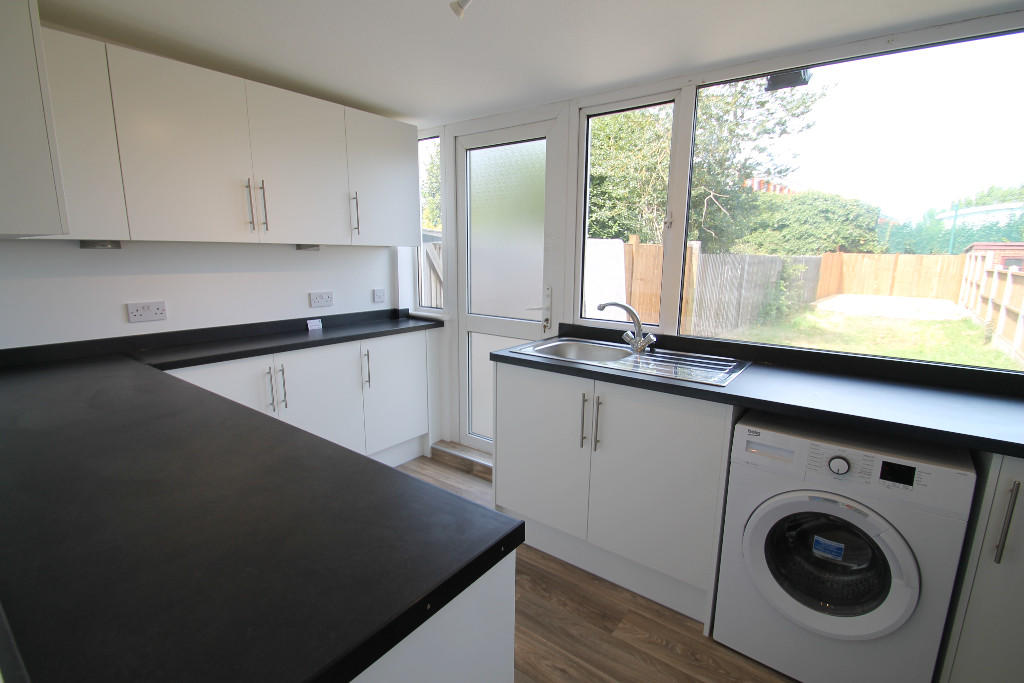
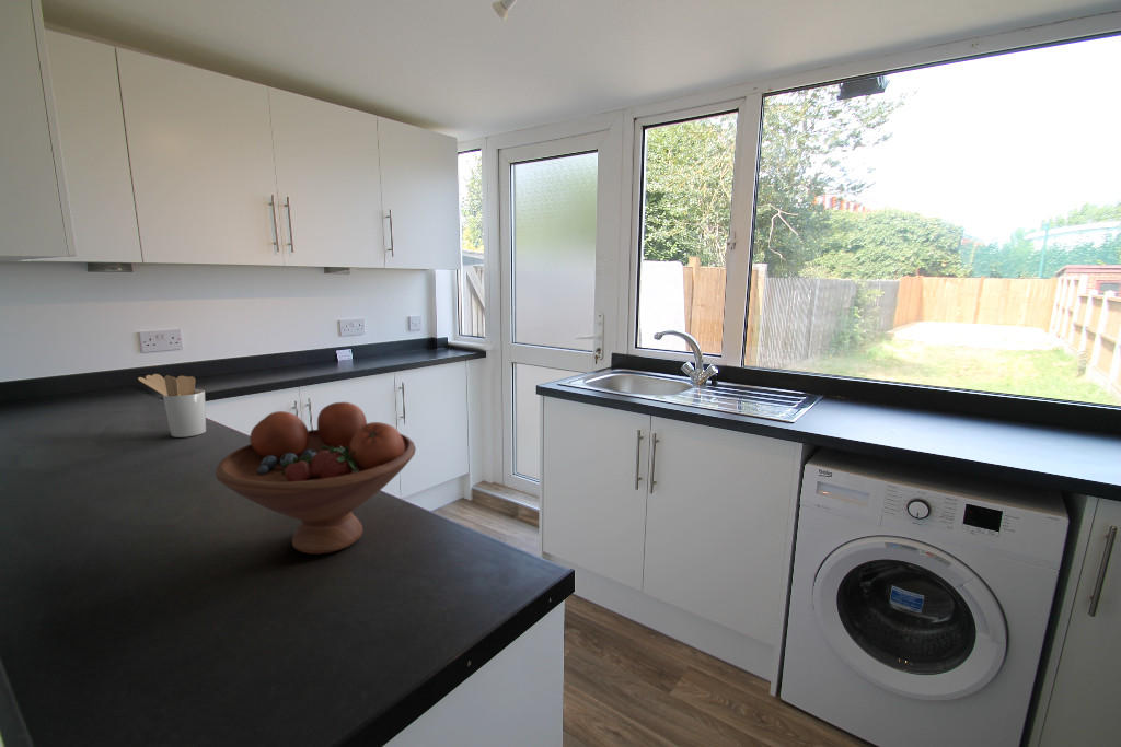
+ utensil holder (175, 402)
+ fruit bowl (324, 479)
